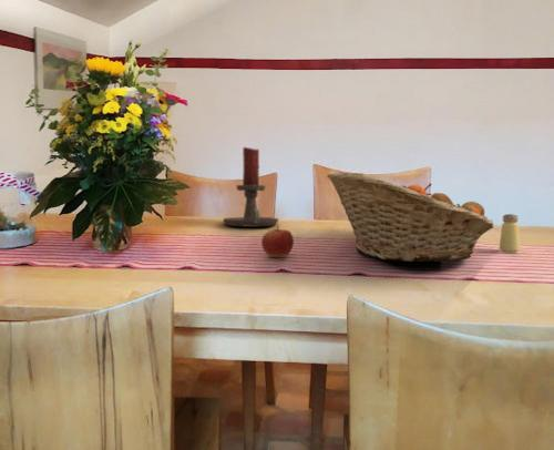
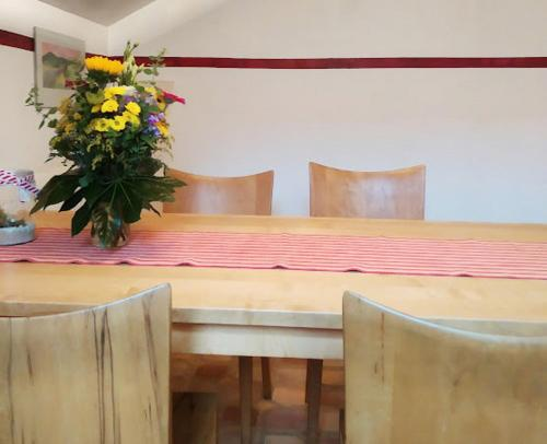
- candle holder (252, 186)
- fruit basket (404, 213)
- apple (277, 241)
- saltshaker (510, 232)
